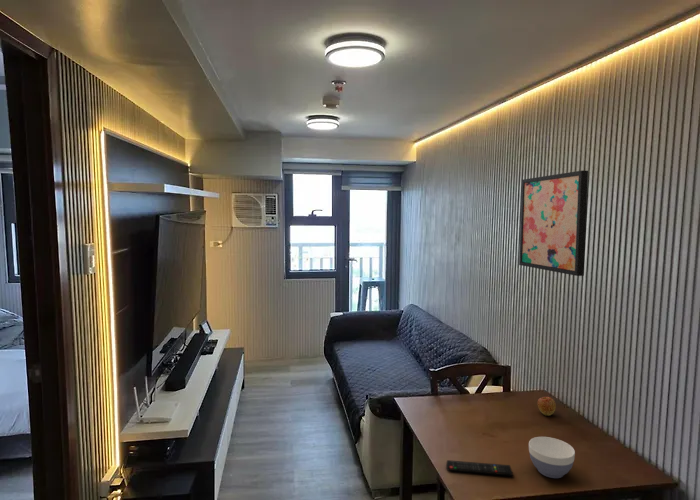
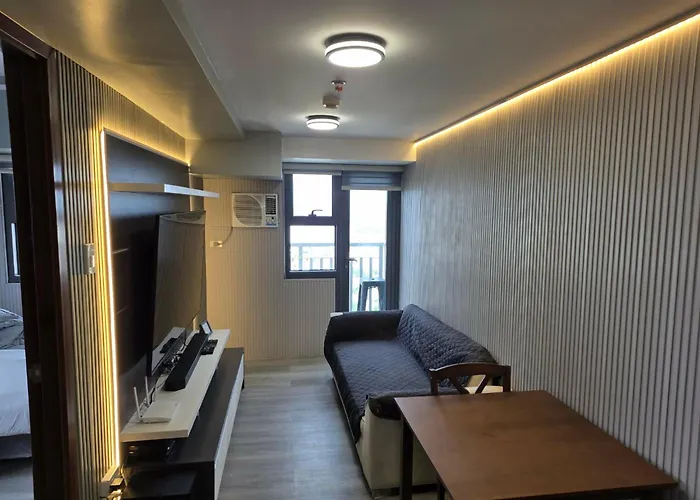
- wall art (549, 223)
- bowl (550, 459)
- remote control (478, 468)
- apple (546, 405)
